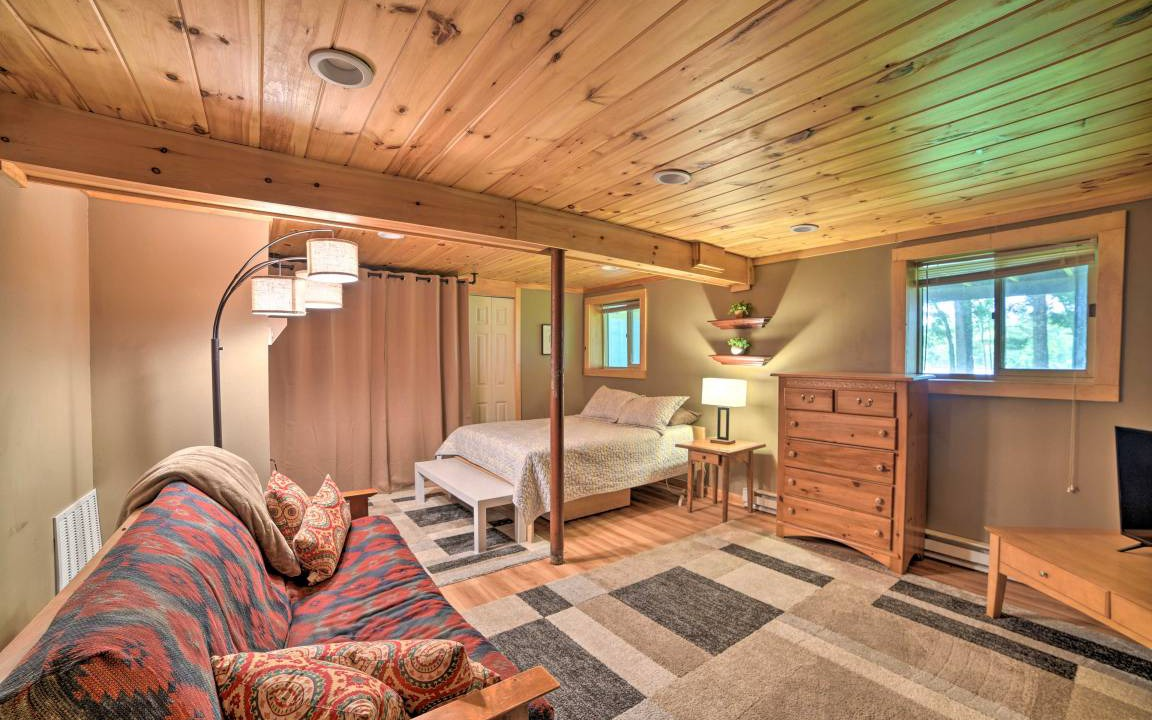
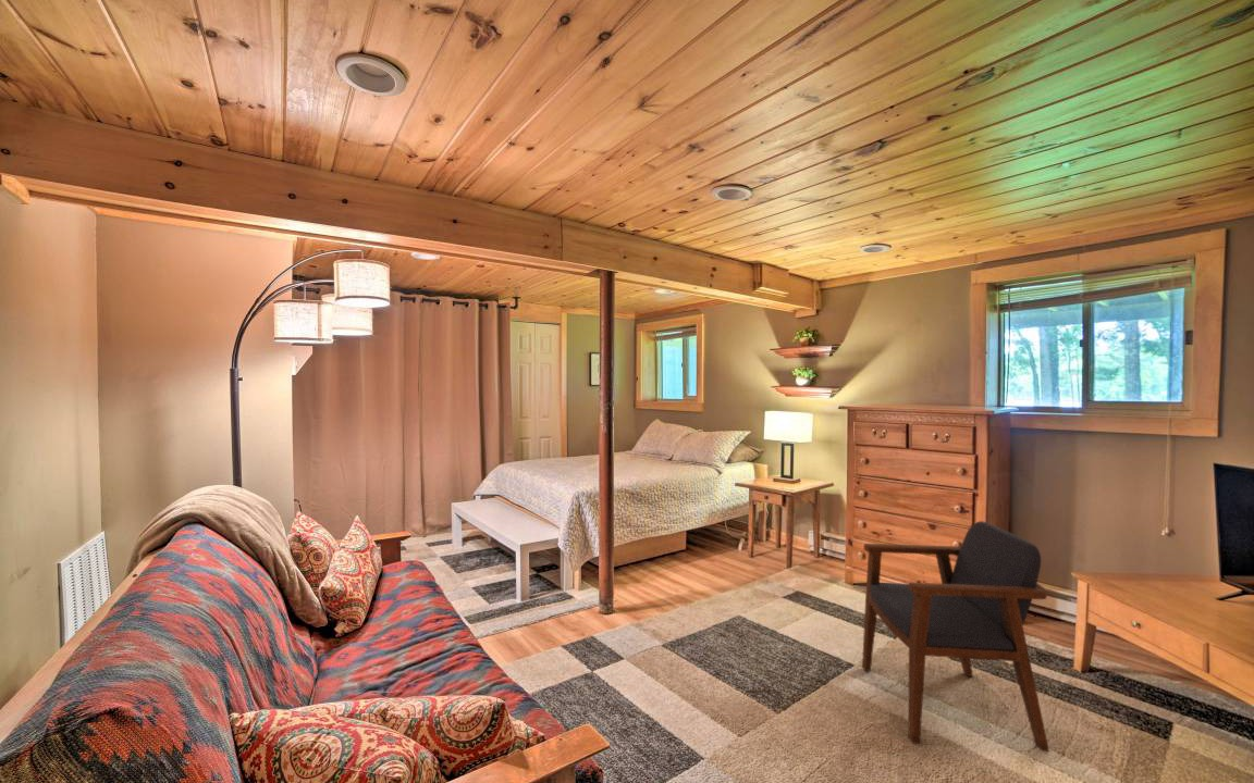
+ armchair (946, 617)
